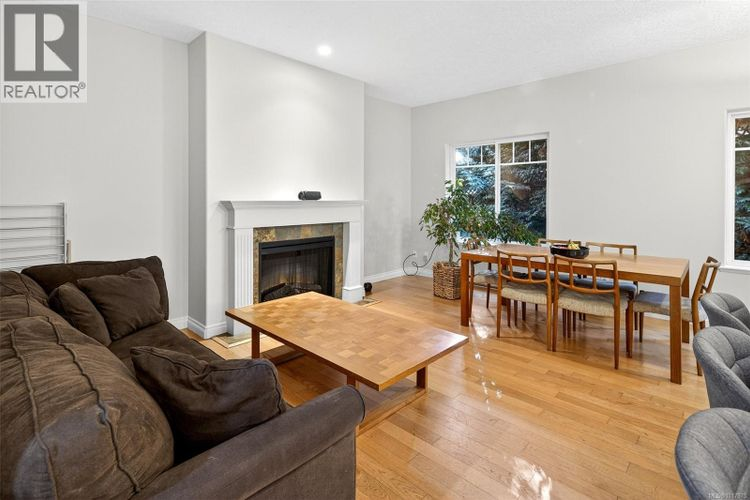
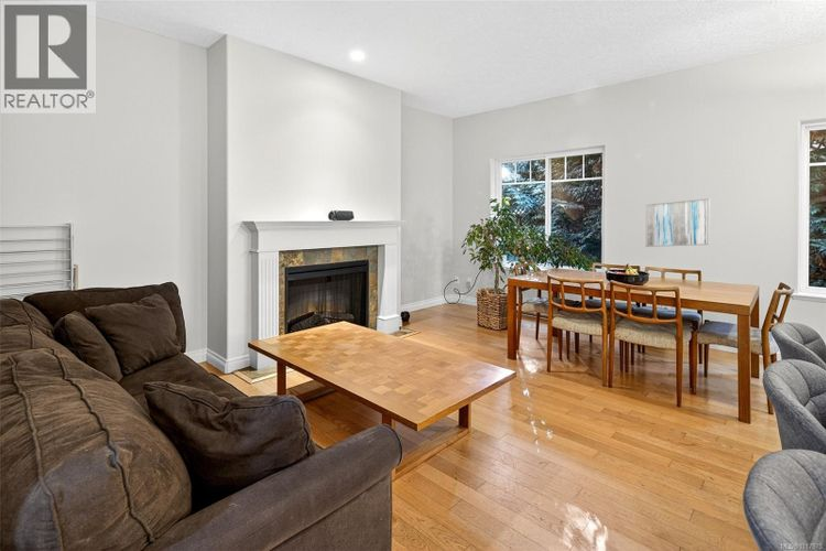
+ wall art (676, 224)
